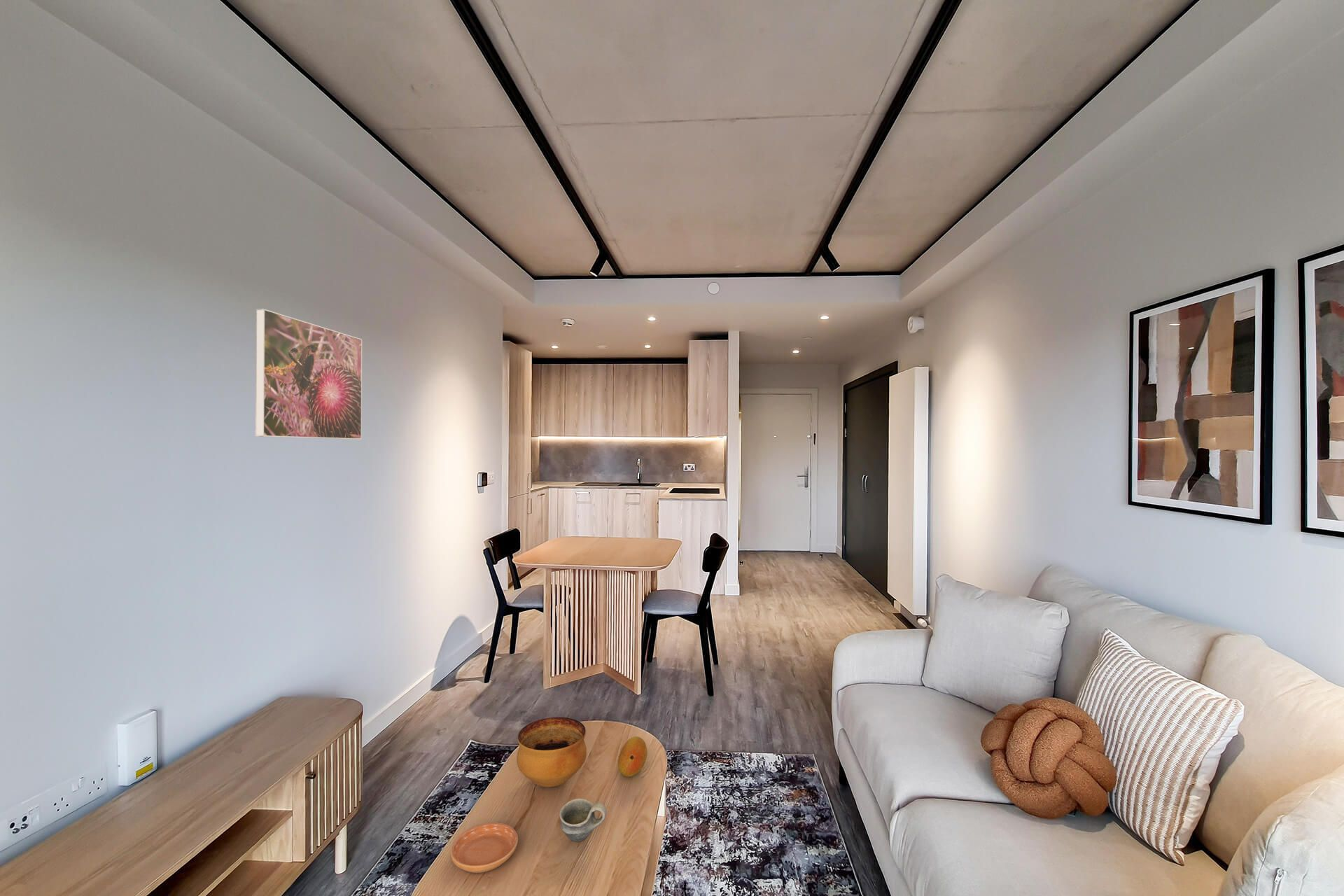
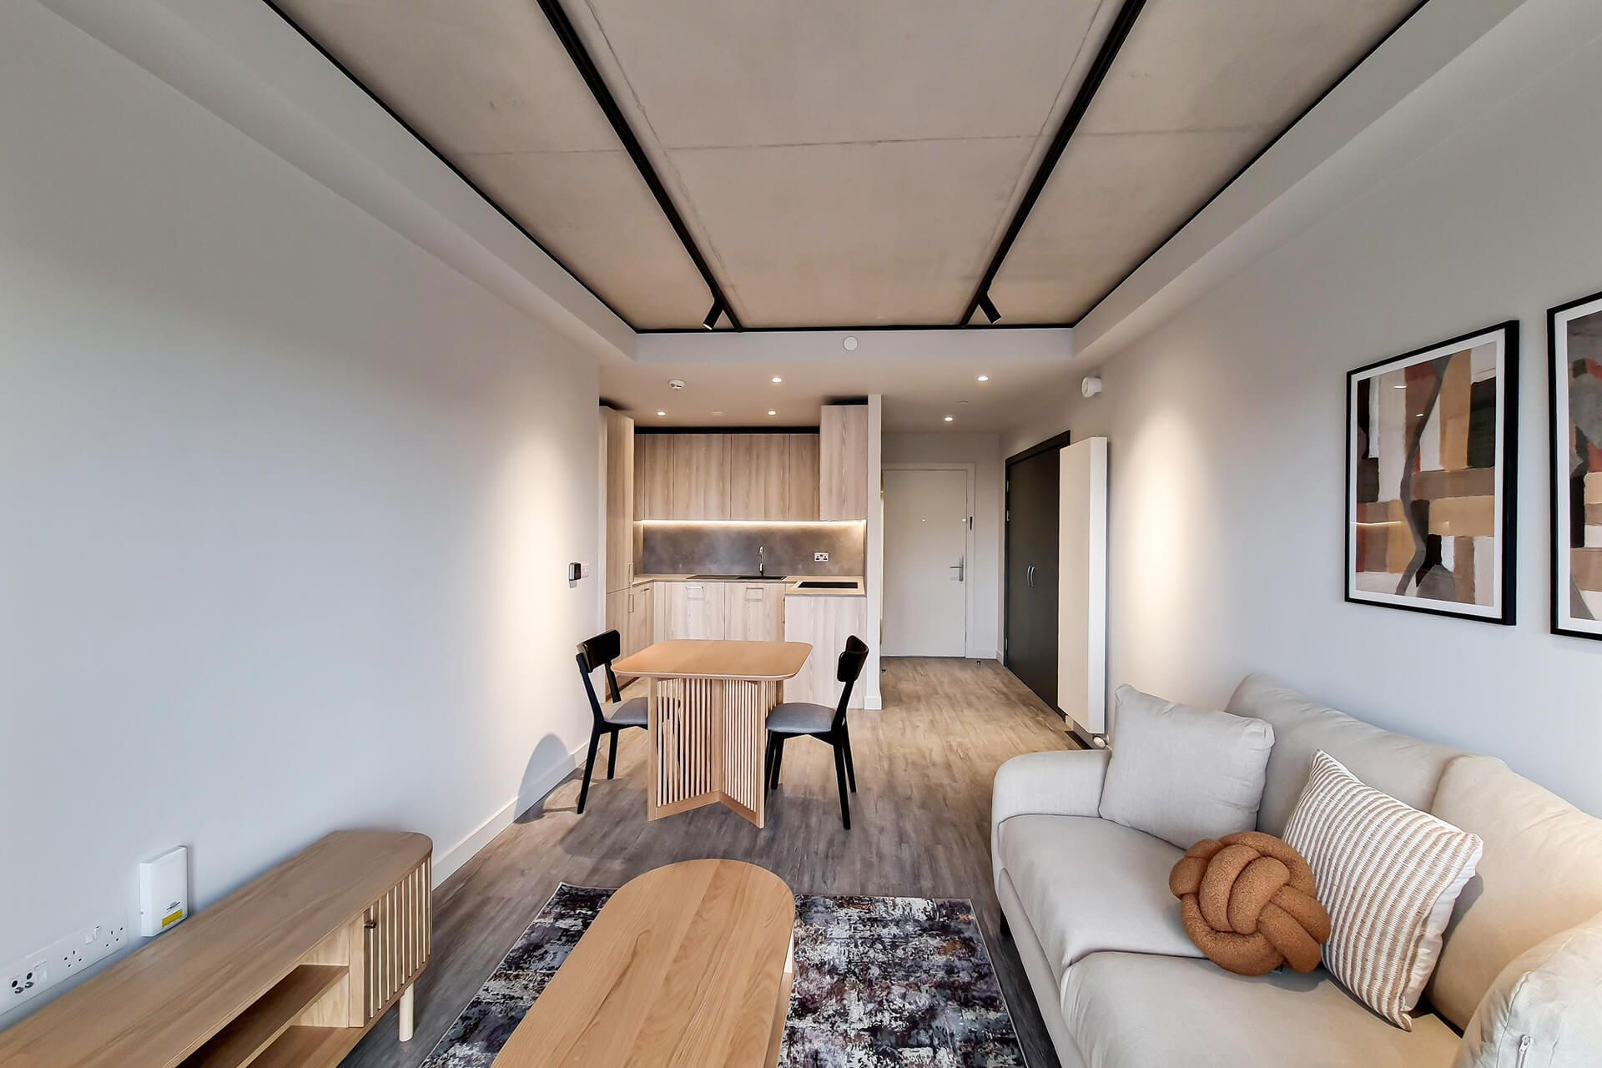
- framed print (315, 382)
- fruit (633, 753)
- cup (580, 820)
- saucer (484, 848)
- bowl (552, 757)
